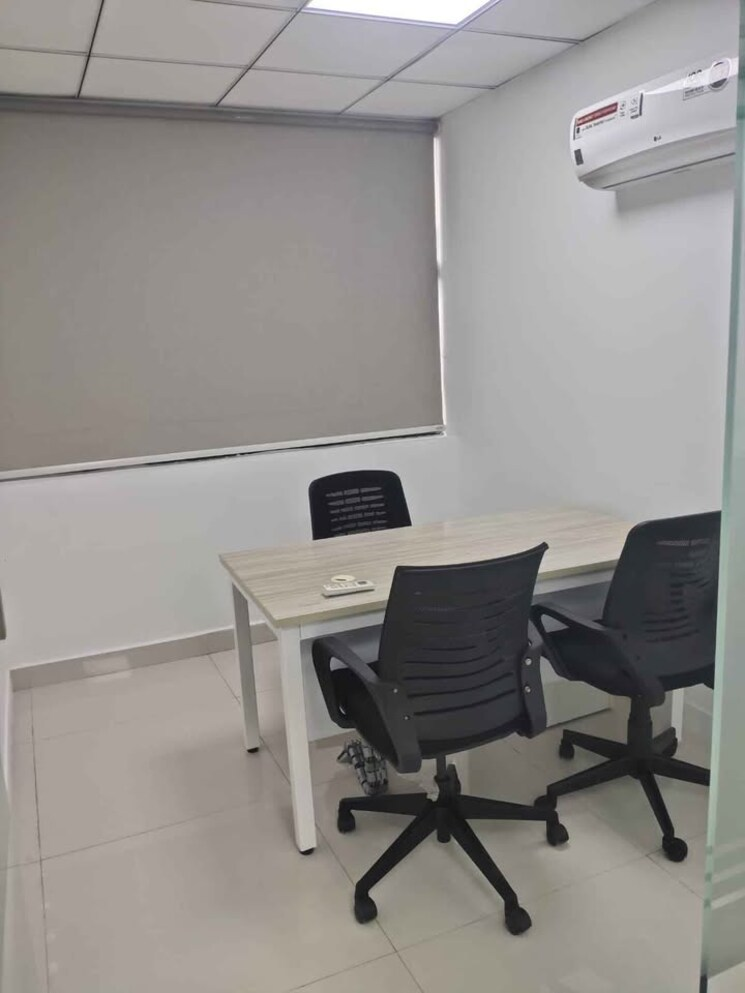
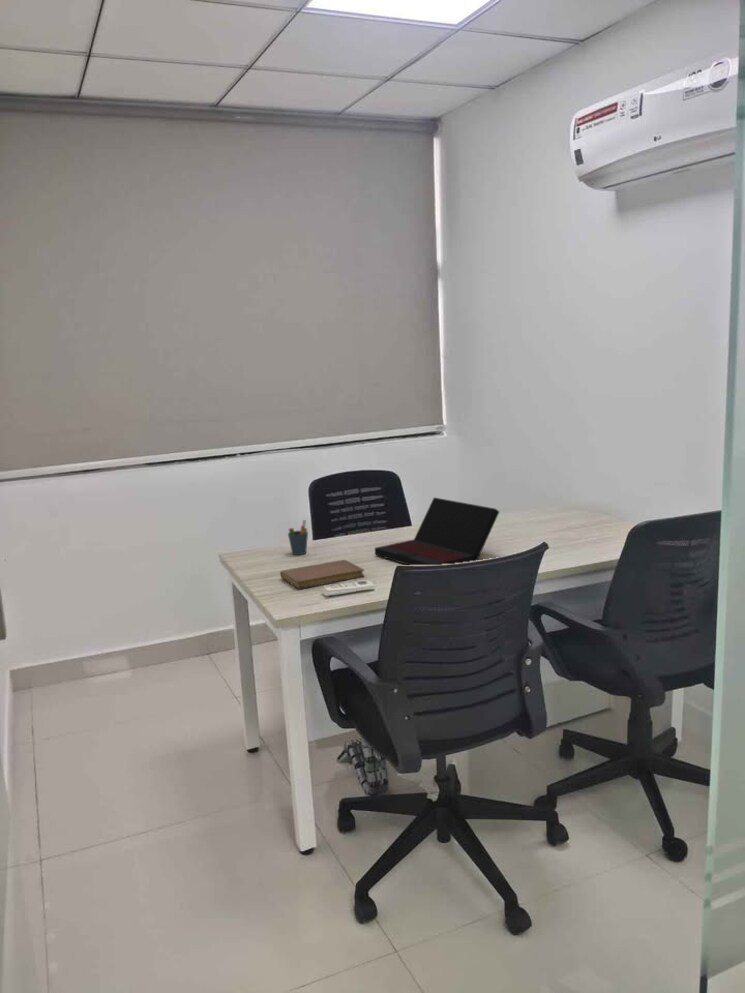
+ notebook (322, 573)
+ laptop (435, 531)
+ pen holder (298, 537)
